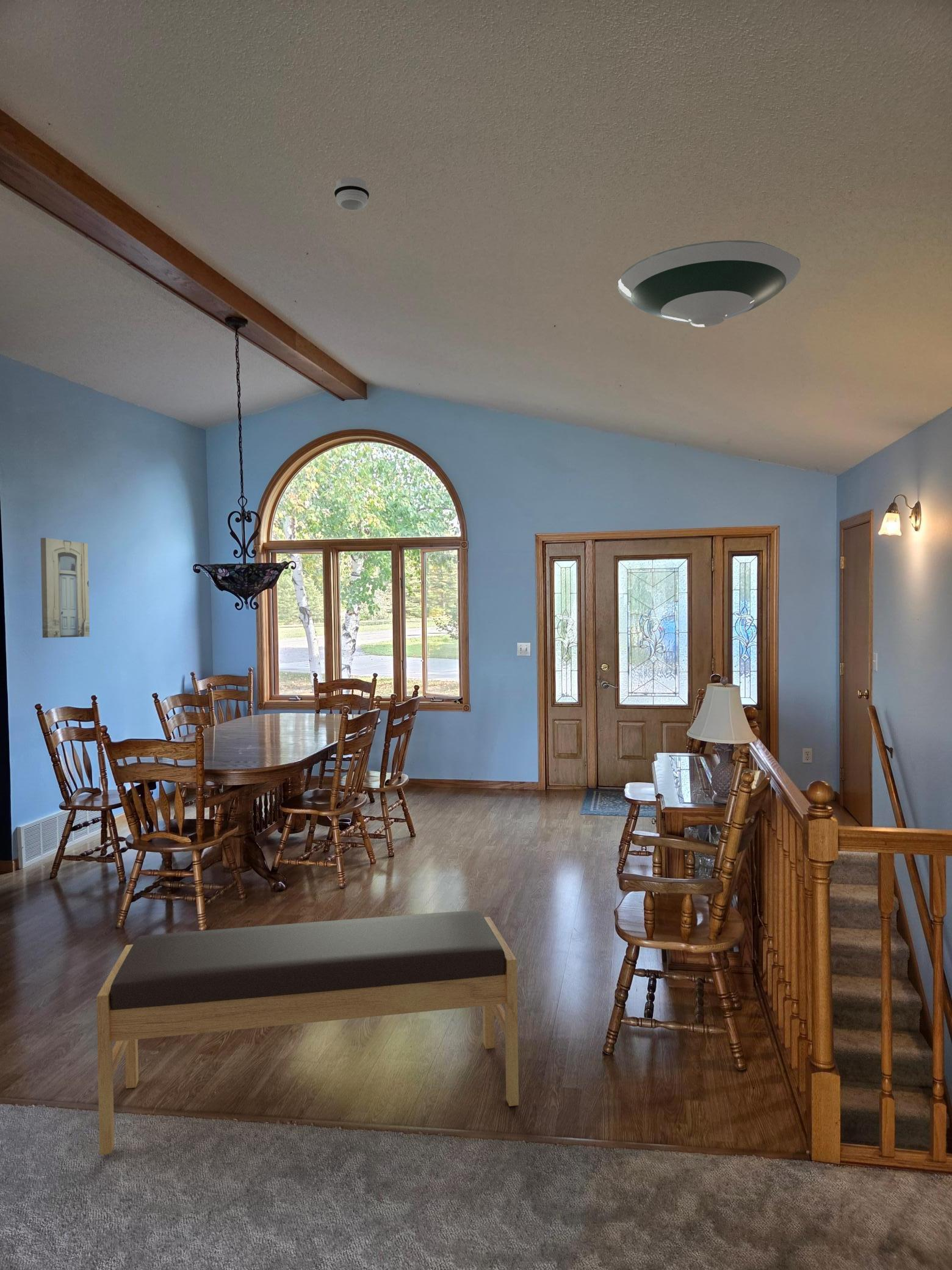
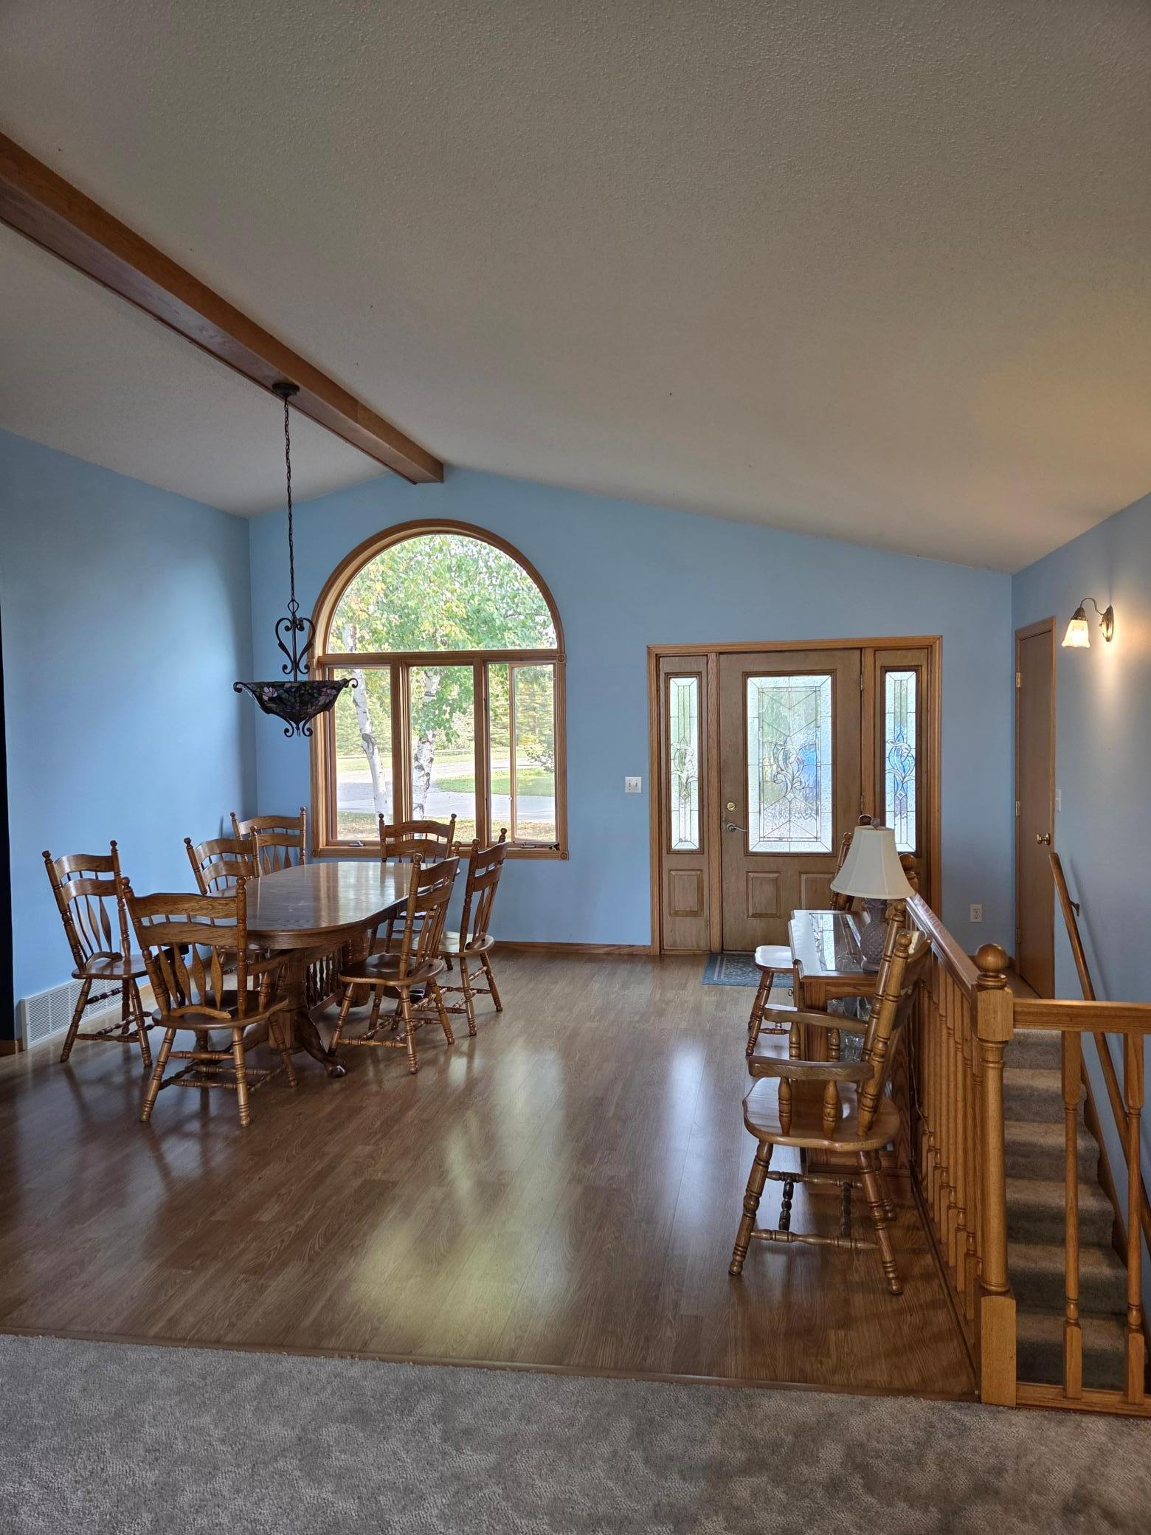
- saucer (707, 300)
- bench (316, 1017)
- smoke detector (352, 194)
- wall art (66, 589)
